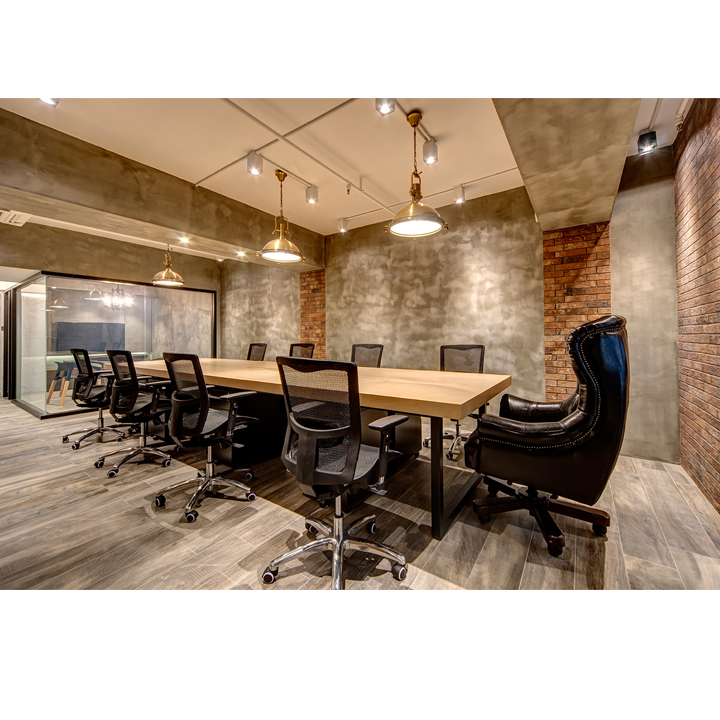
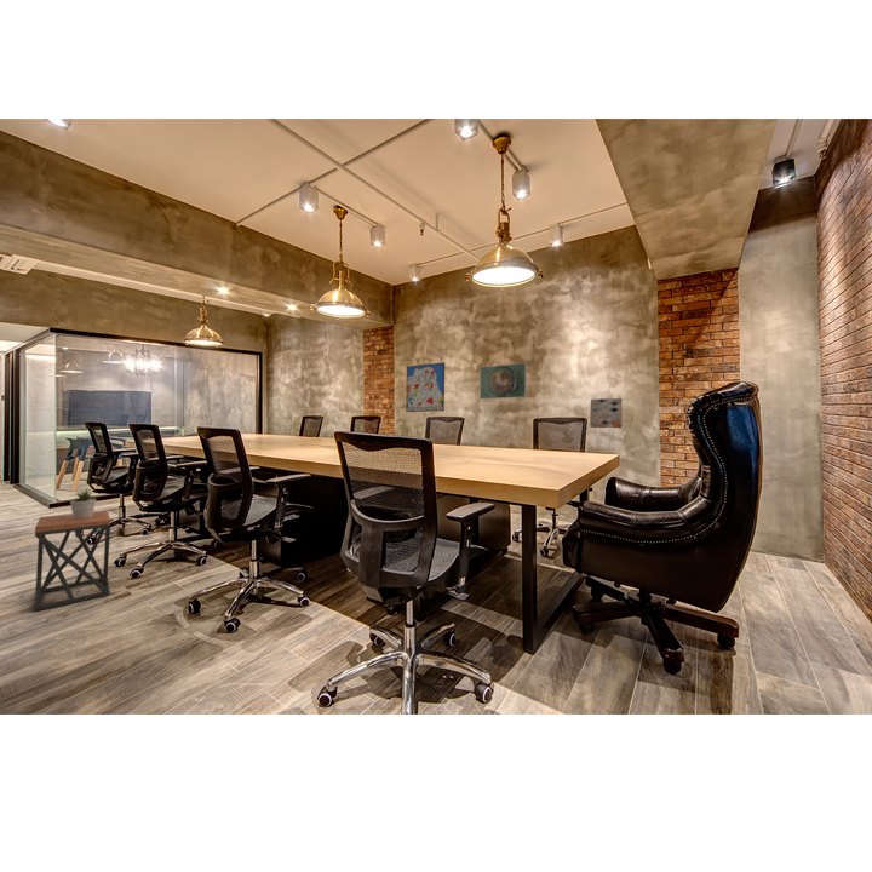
+ potted plant (82, 501)
+ wall art (606, 413)
+ wall art (424, 388)
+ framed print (501, 382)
+ stool (74, 555)
